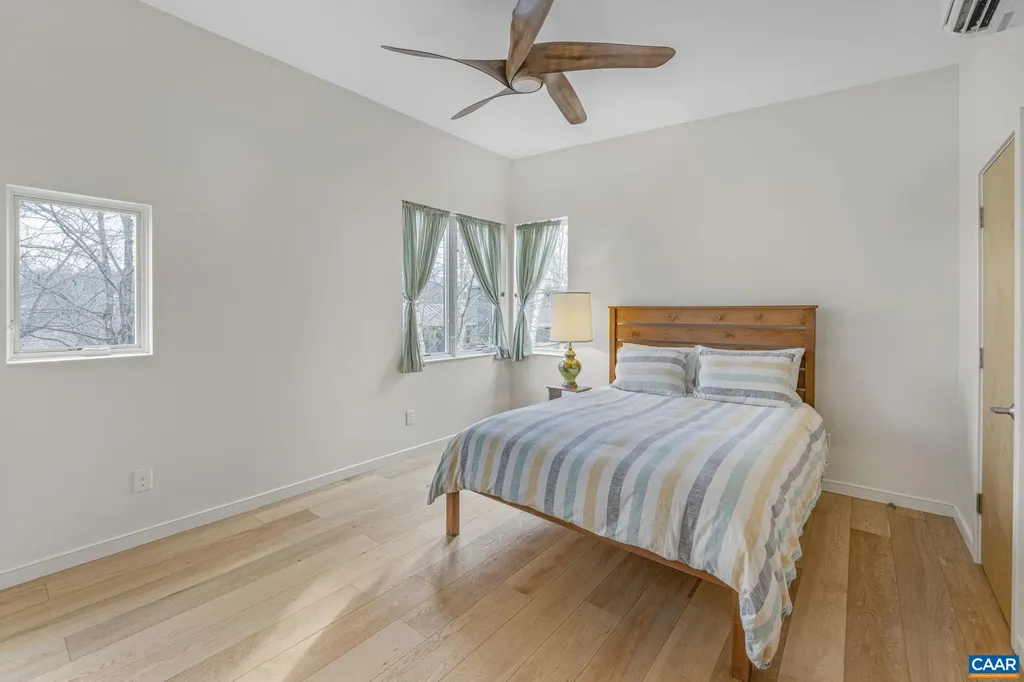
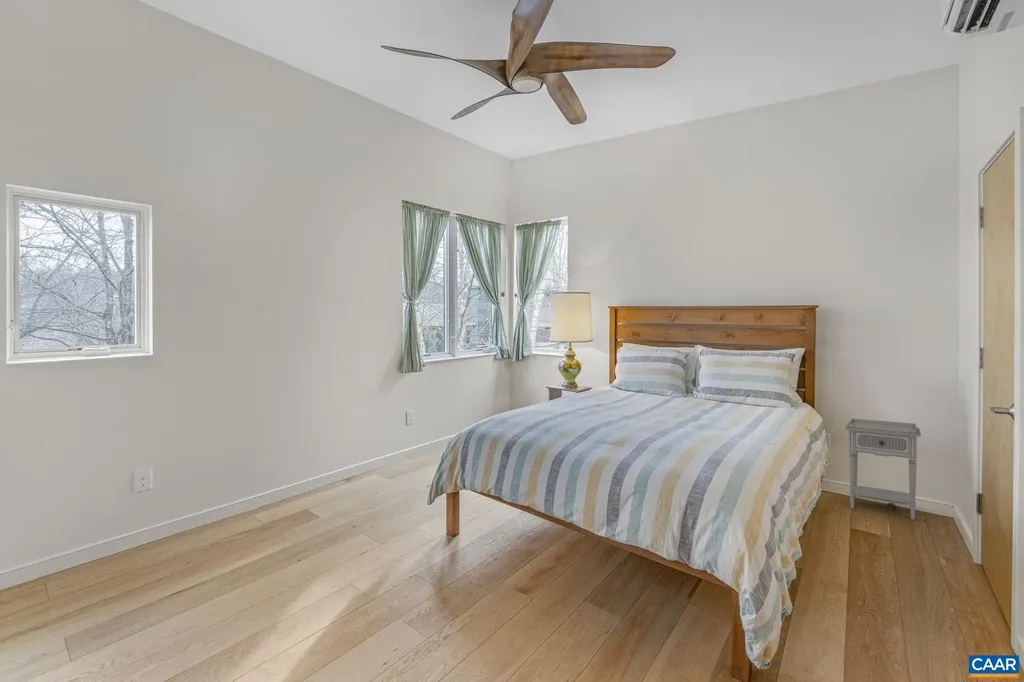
+ nightstand (882, 455)
